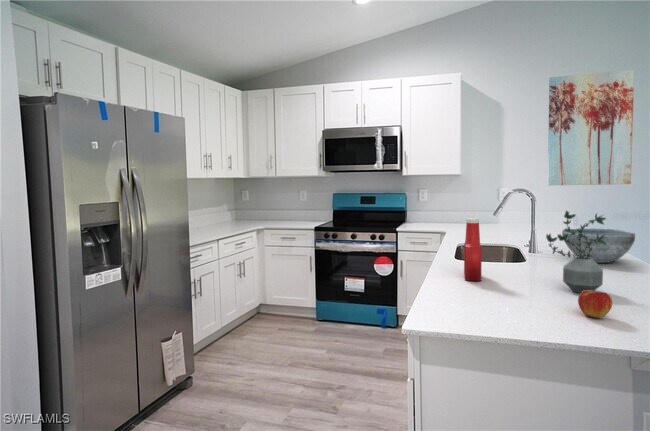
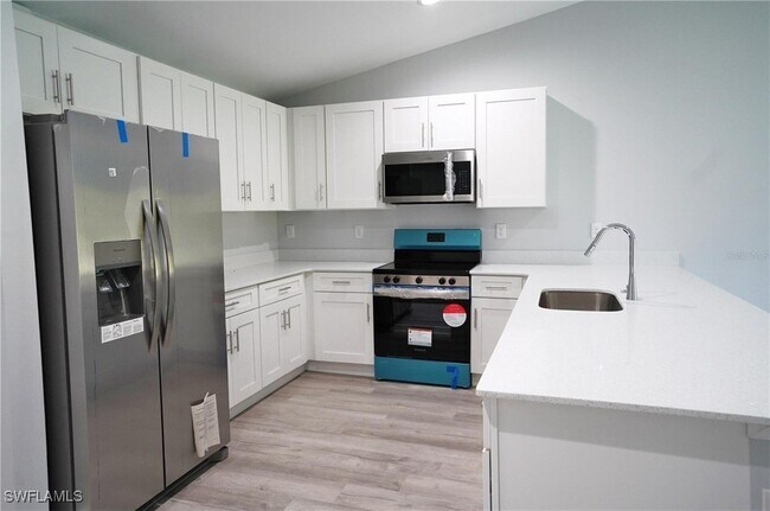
- bowl (596, 245)
- apple (594, 303)
- wall art (589, 129)
- potted plant (576, 249)
- soap bottle (472, 248)
